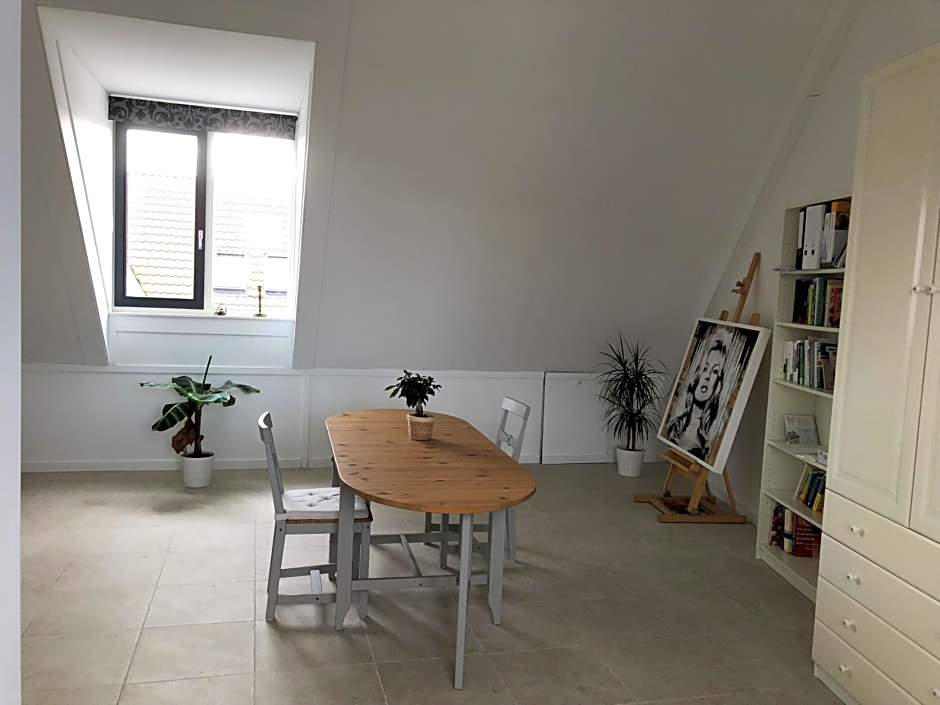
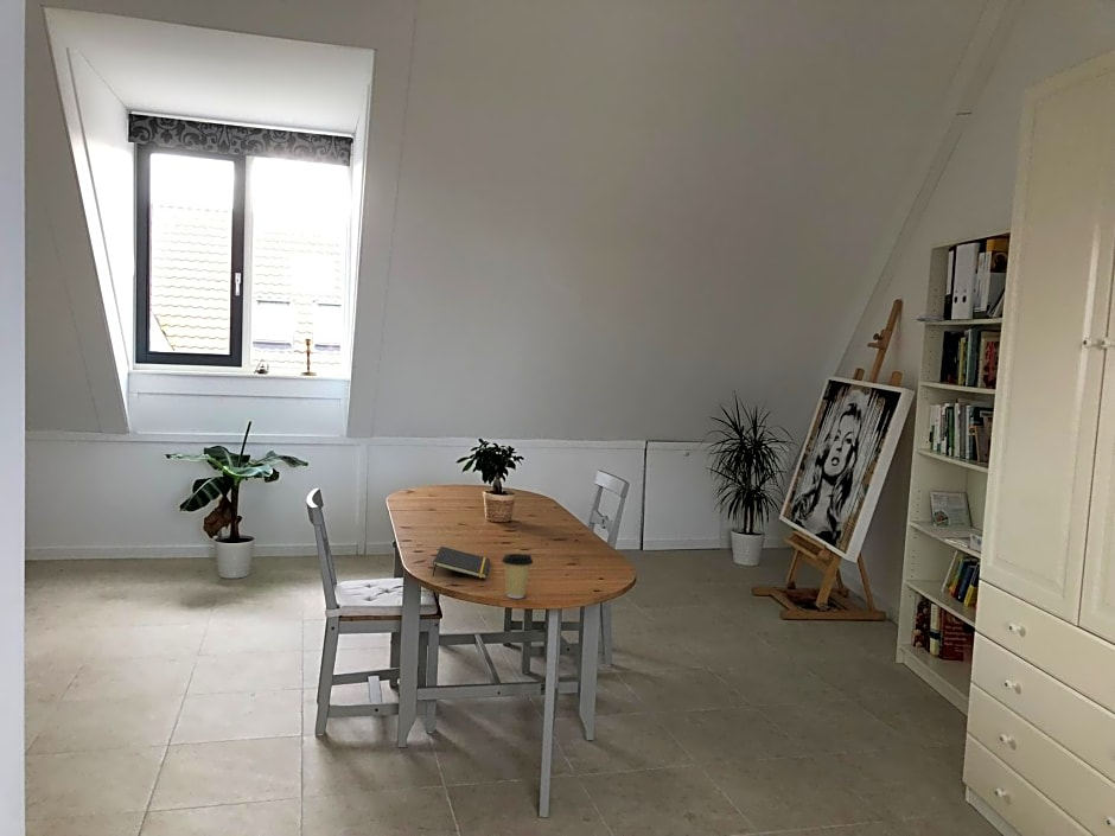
+ notepad (461, 561)
+ coffee cup (516, 575)
